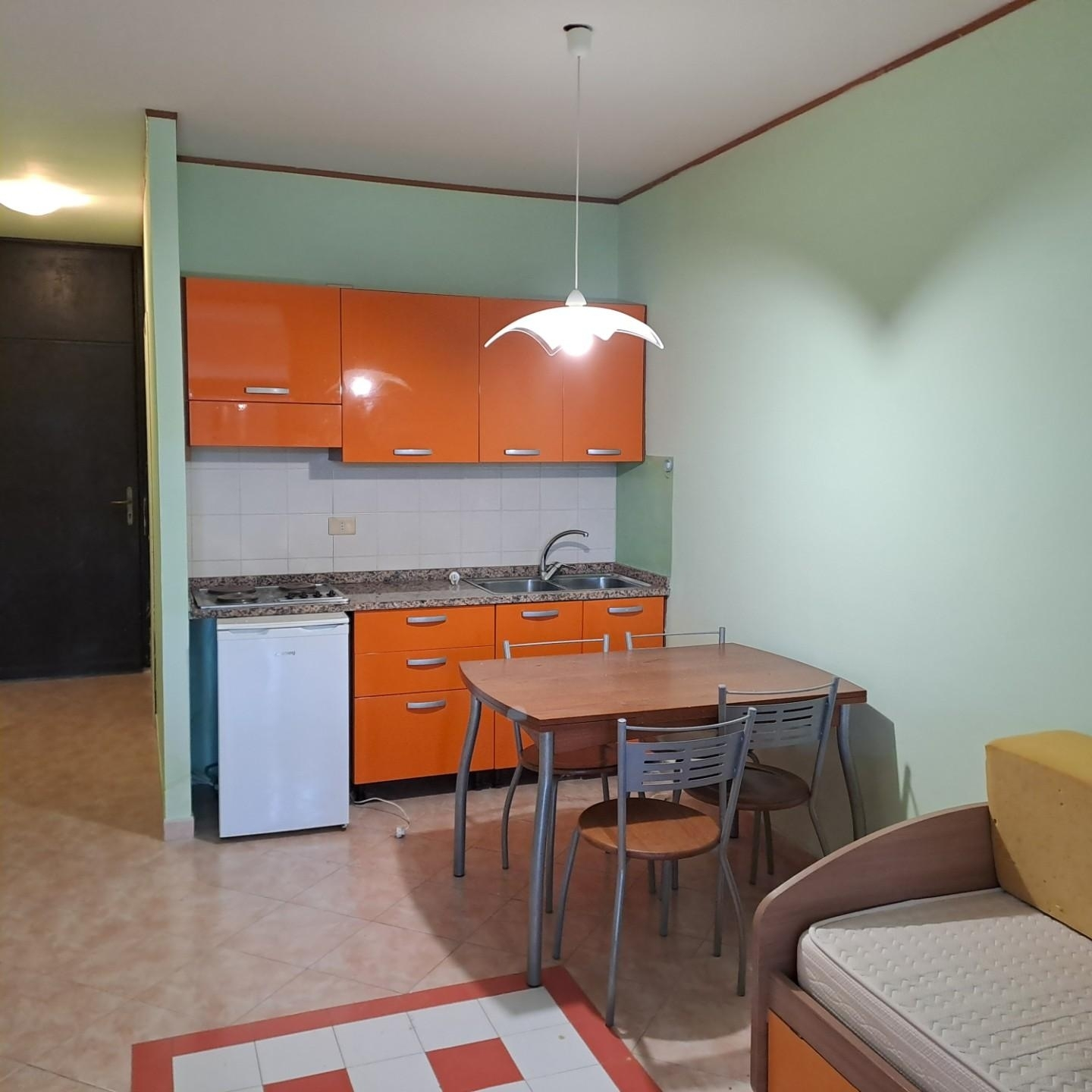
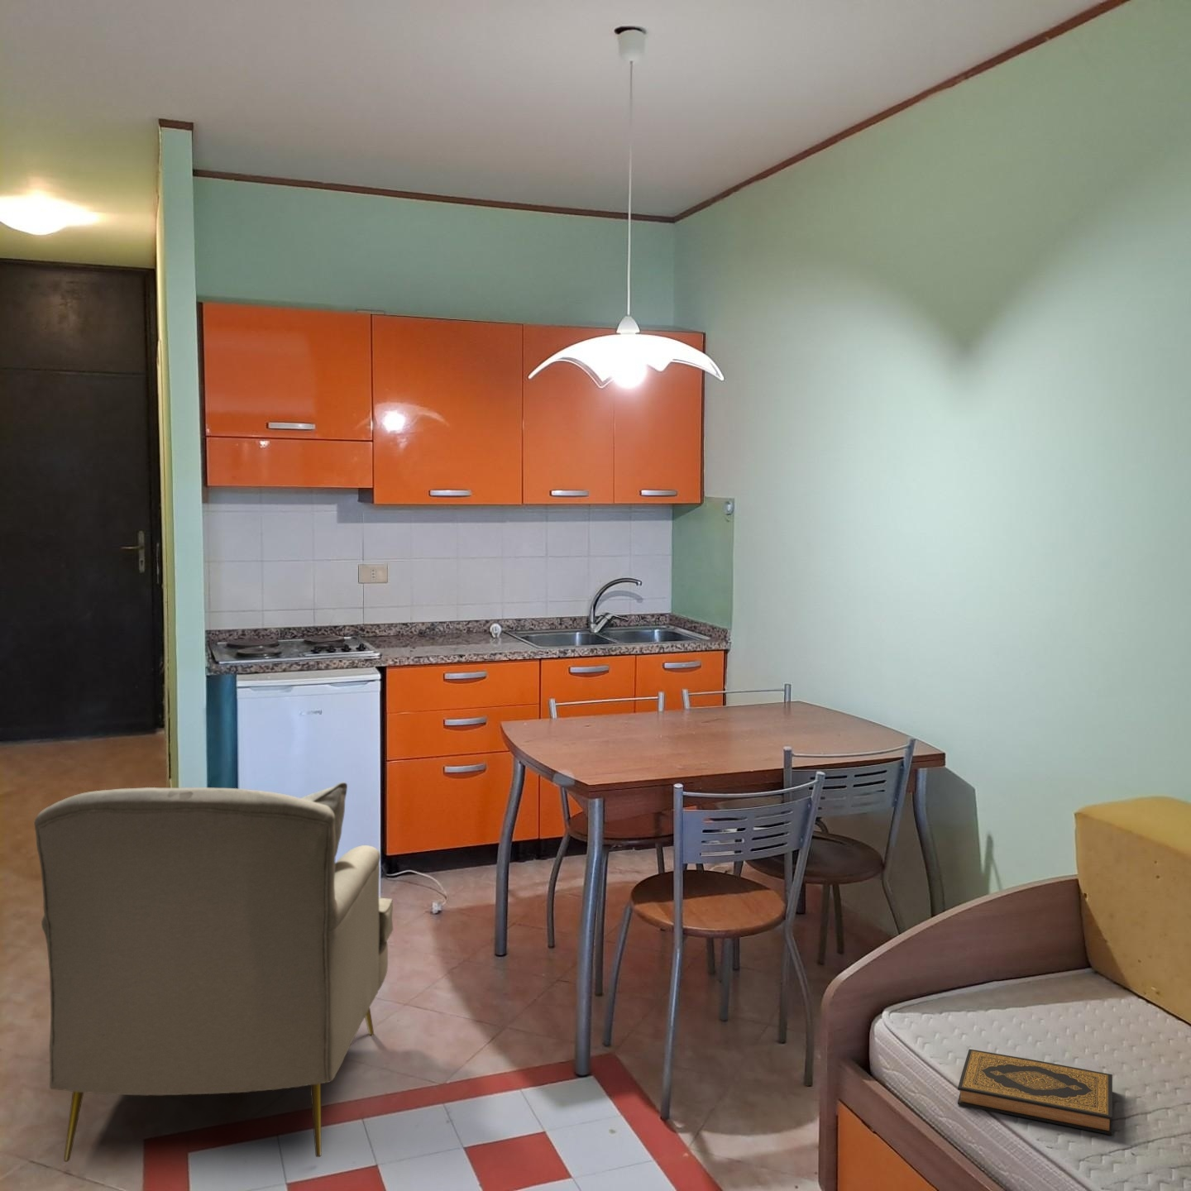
+ hardback book (1035, 1087)
+ armchair (224, 930)
